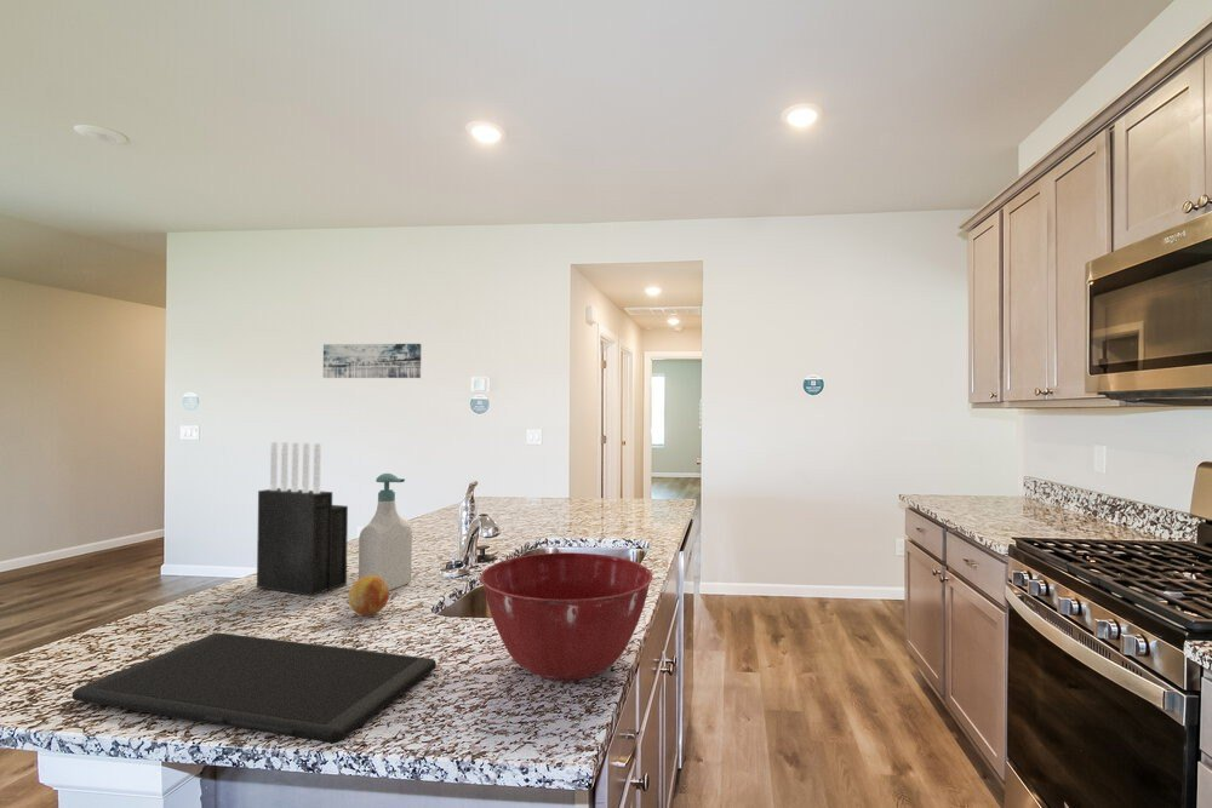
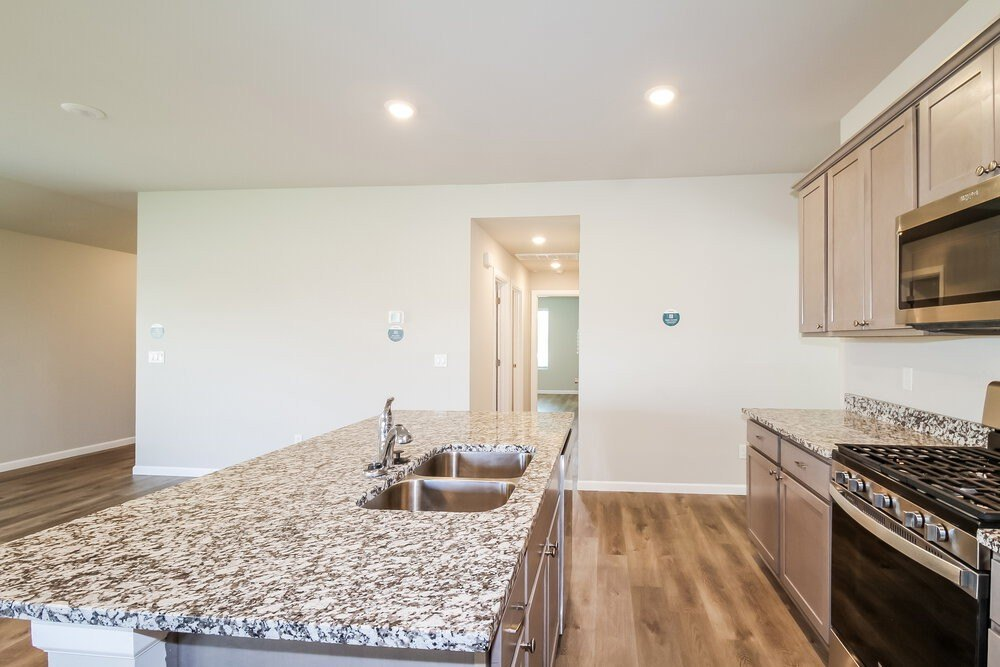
- mixing bowl (566, 618)
- cutting board (264, 678)
- knife block (307, 512)
- soap bottle (389, 529)
- fruit (367, 595)
- wall art (371, 361)
